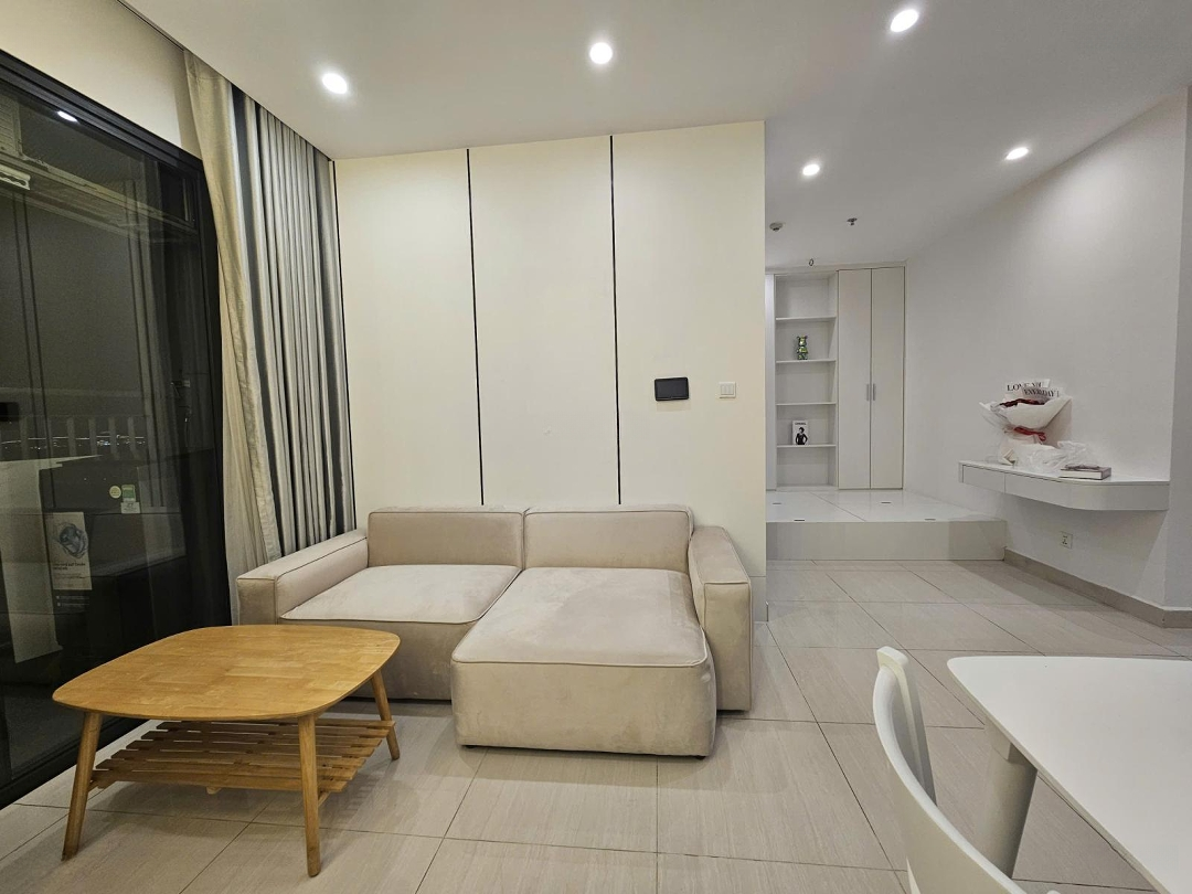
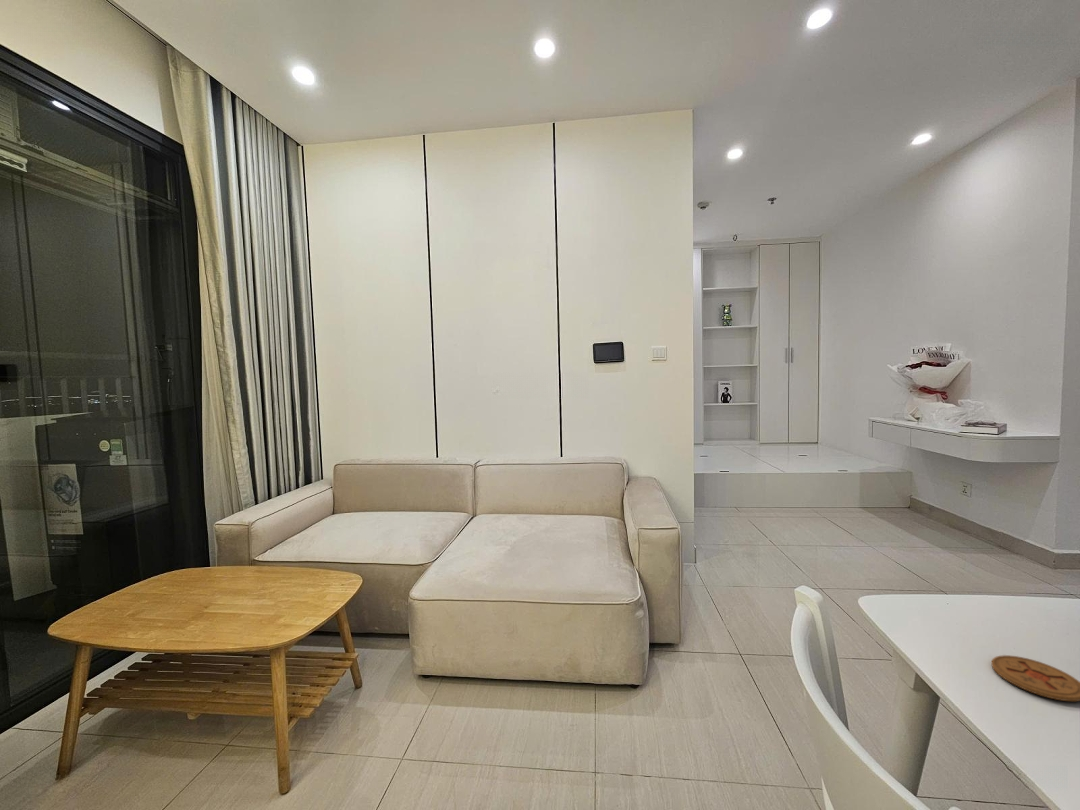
+ coaster (1036, 676)
